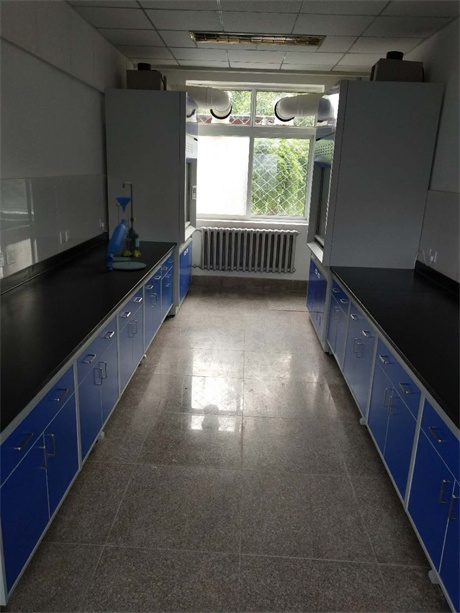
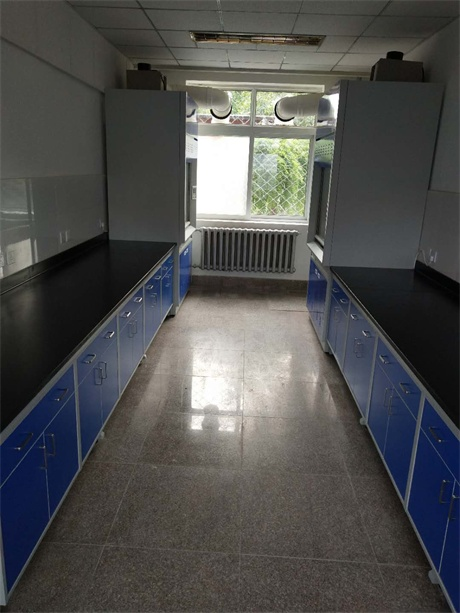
- laboratory equipment (128, 223)
